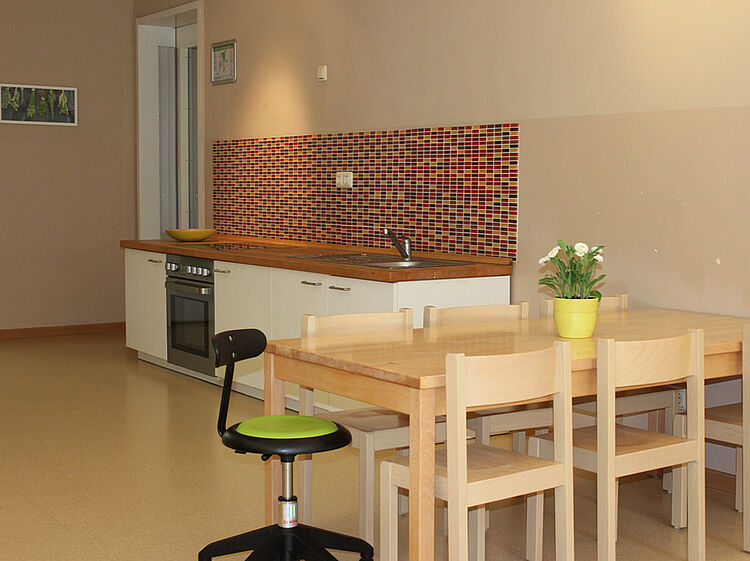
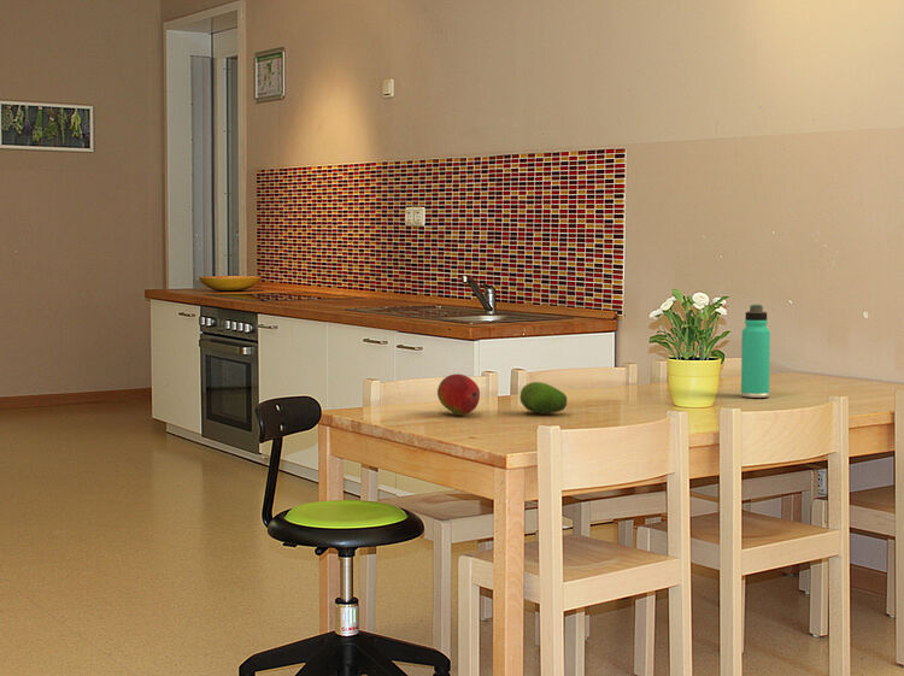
+ thermos bottle (756, 351)
+ fruit (458, 394)
+ fruit (542, 398)
